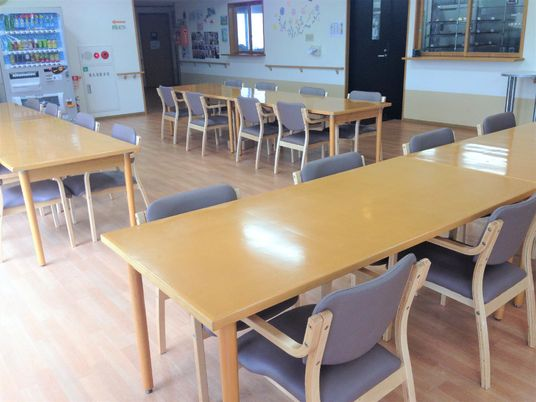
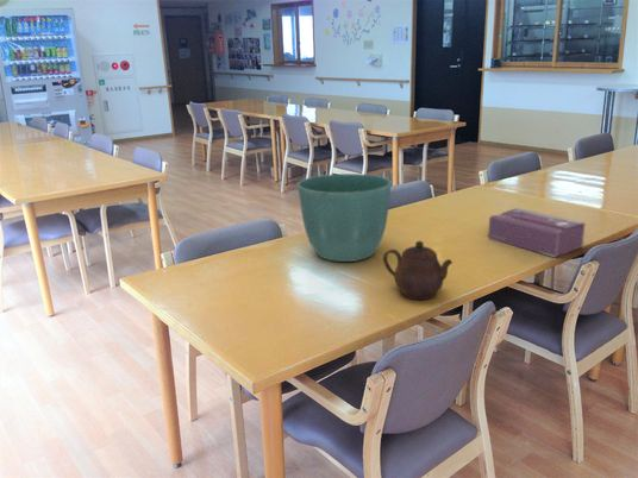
+ teapot (415, 266)
+ flower pot (344, 218)
+ tissue box (534, 231)
